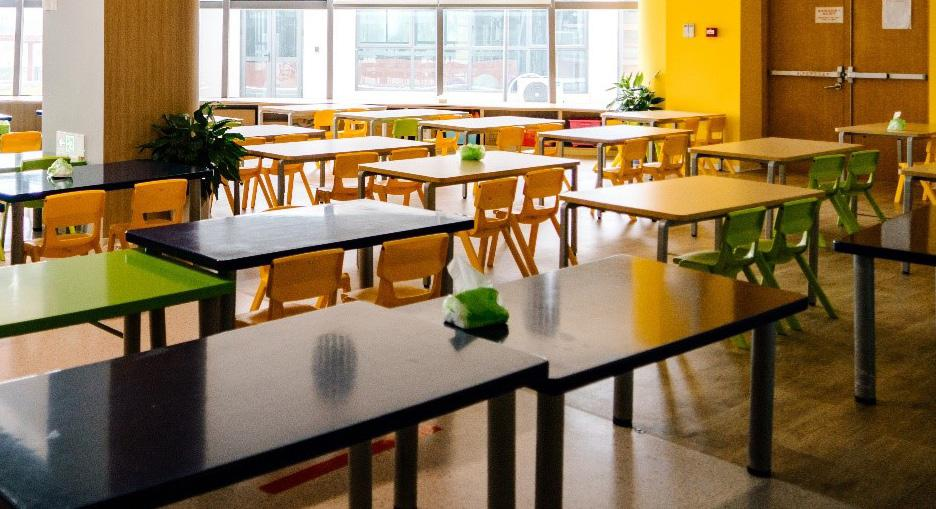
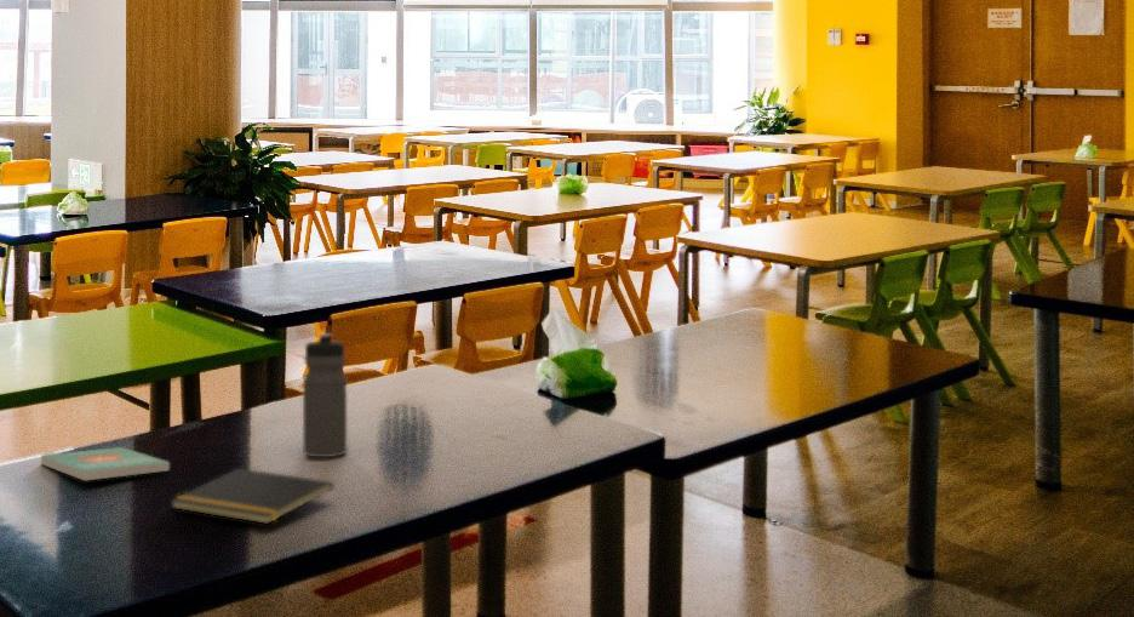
+ notepad (252, 493)
+ book (104, 462)
+ water bottle (325, 393)
